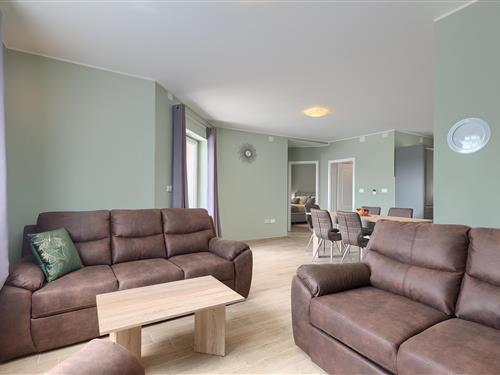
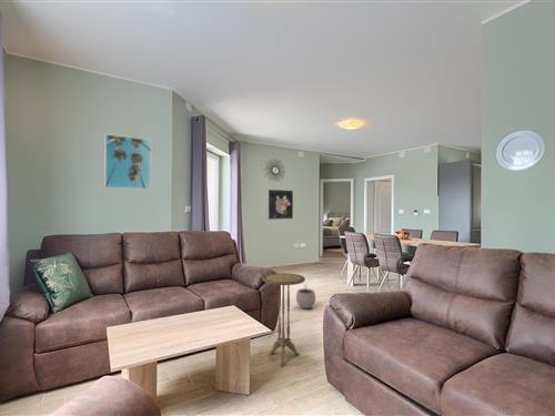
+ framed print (281, 204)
+ side table (283, 317)
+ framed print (129, 162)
+ plant pot (305, 295)
